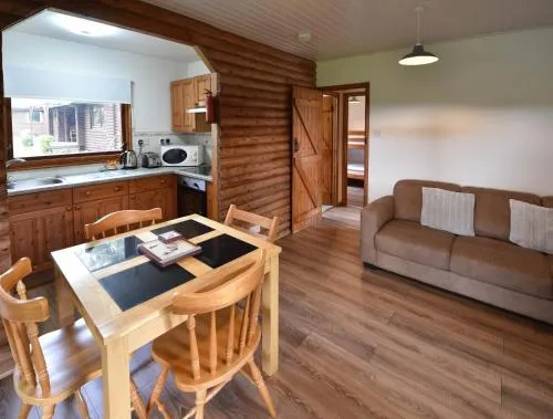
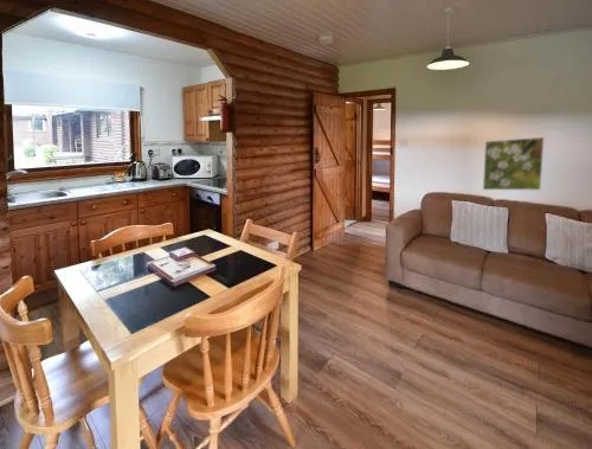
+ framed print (511, 165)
